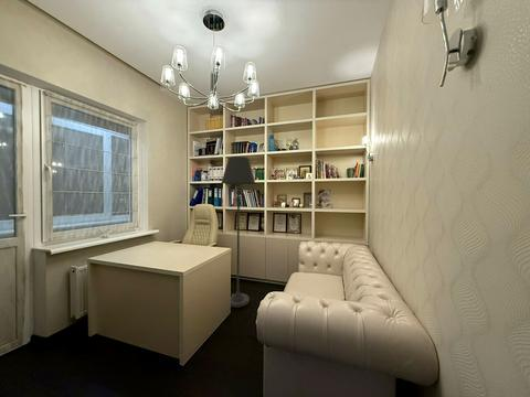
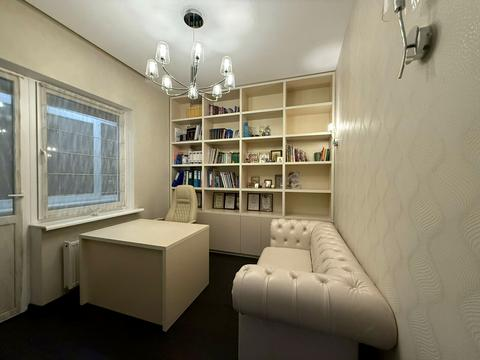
- floor lamp (237, 229)
